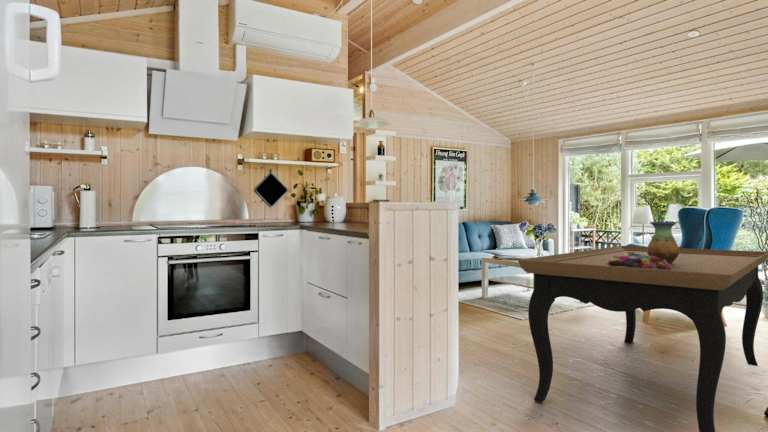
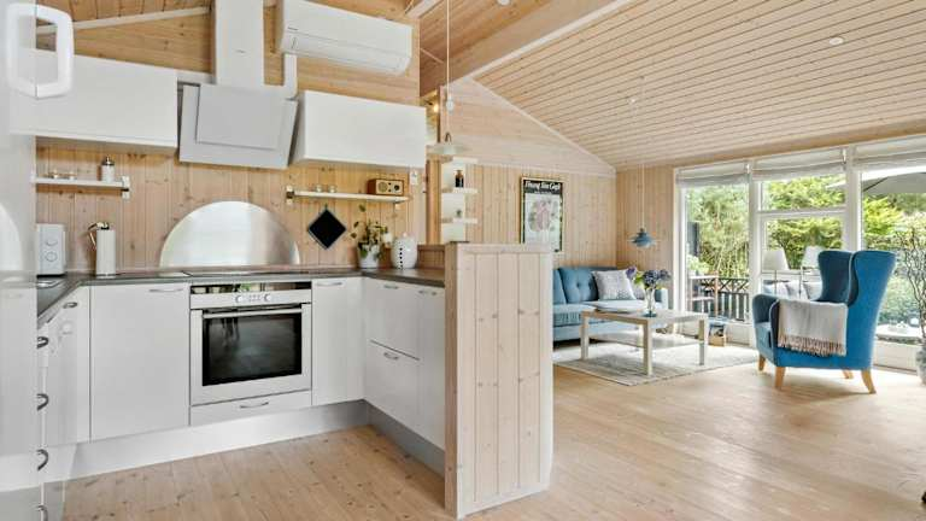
- dining table (657, 308)
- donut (637, 261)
- vase (663, 242)
